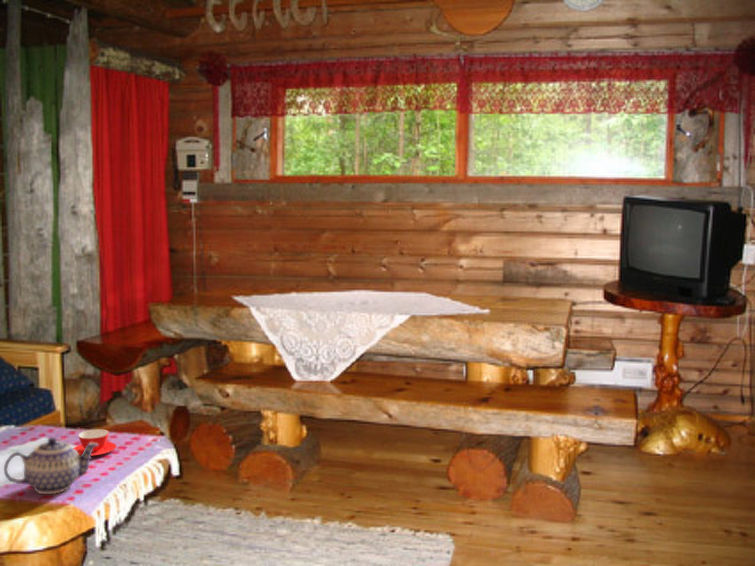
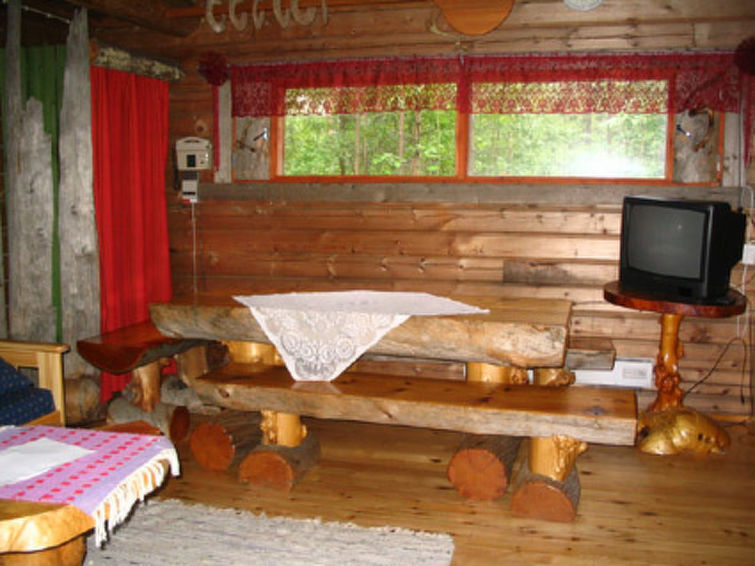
- teacup (94, 442)
- teapot (52, 462)
